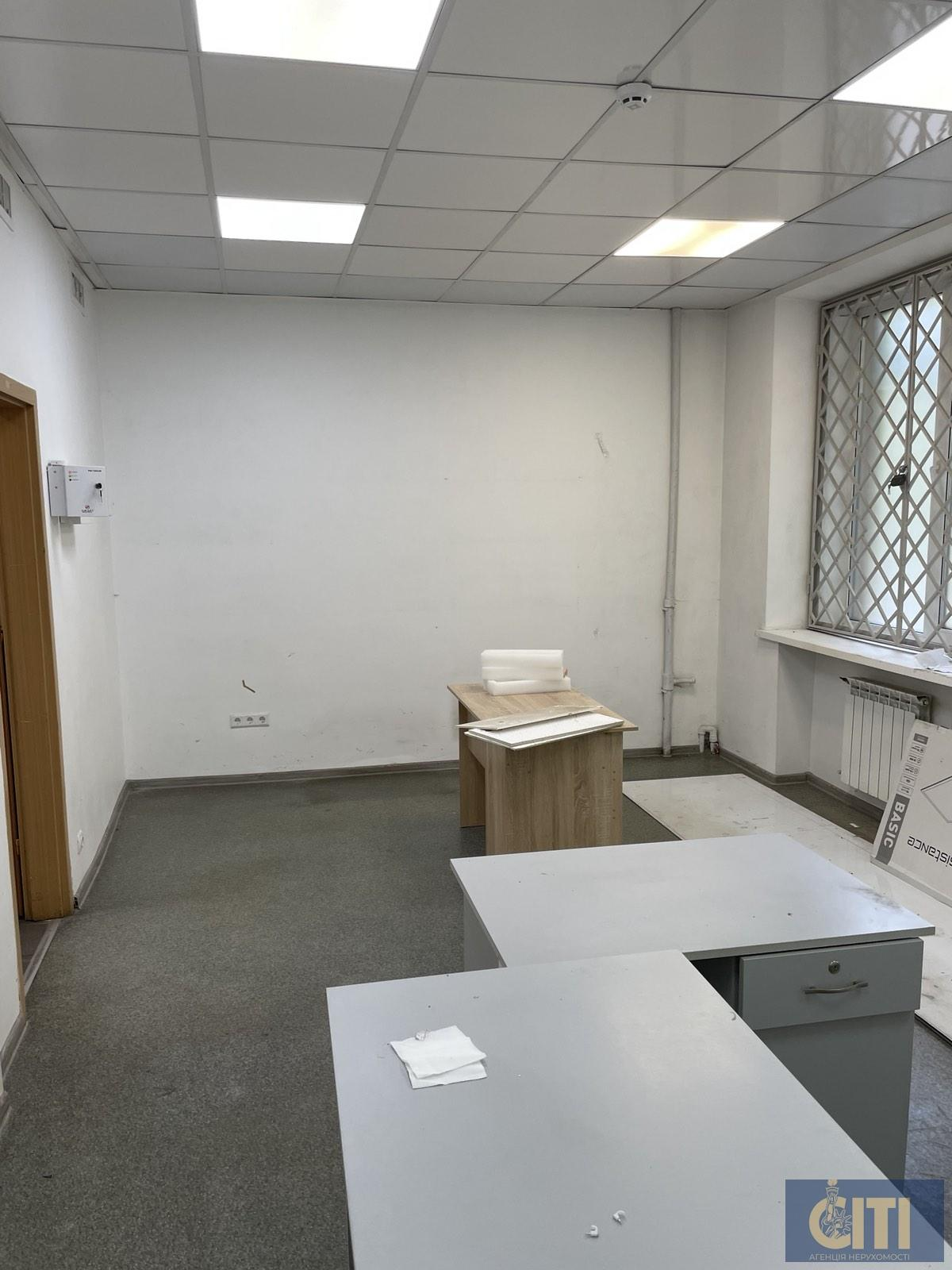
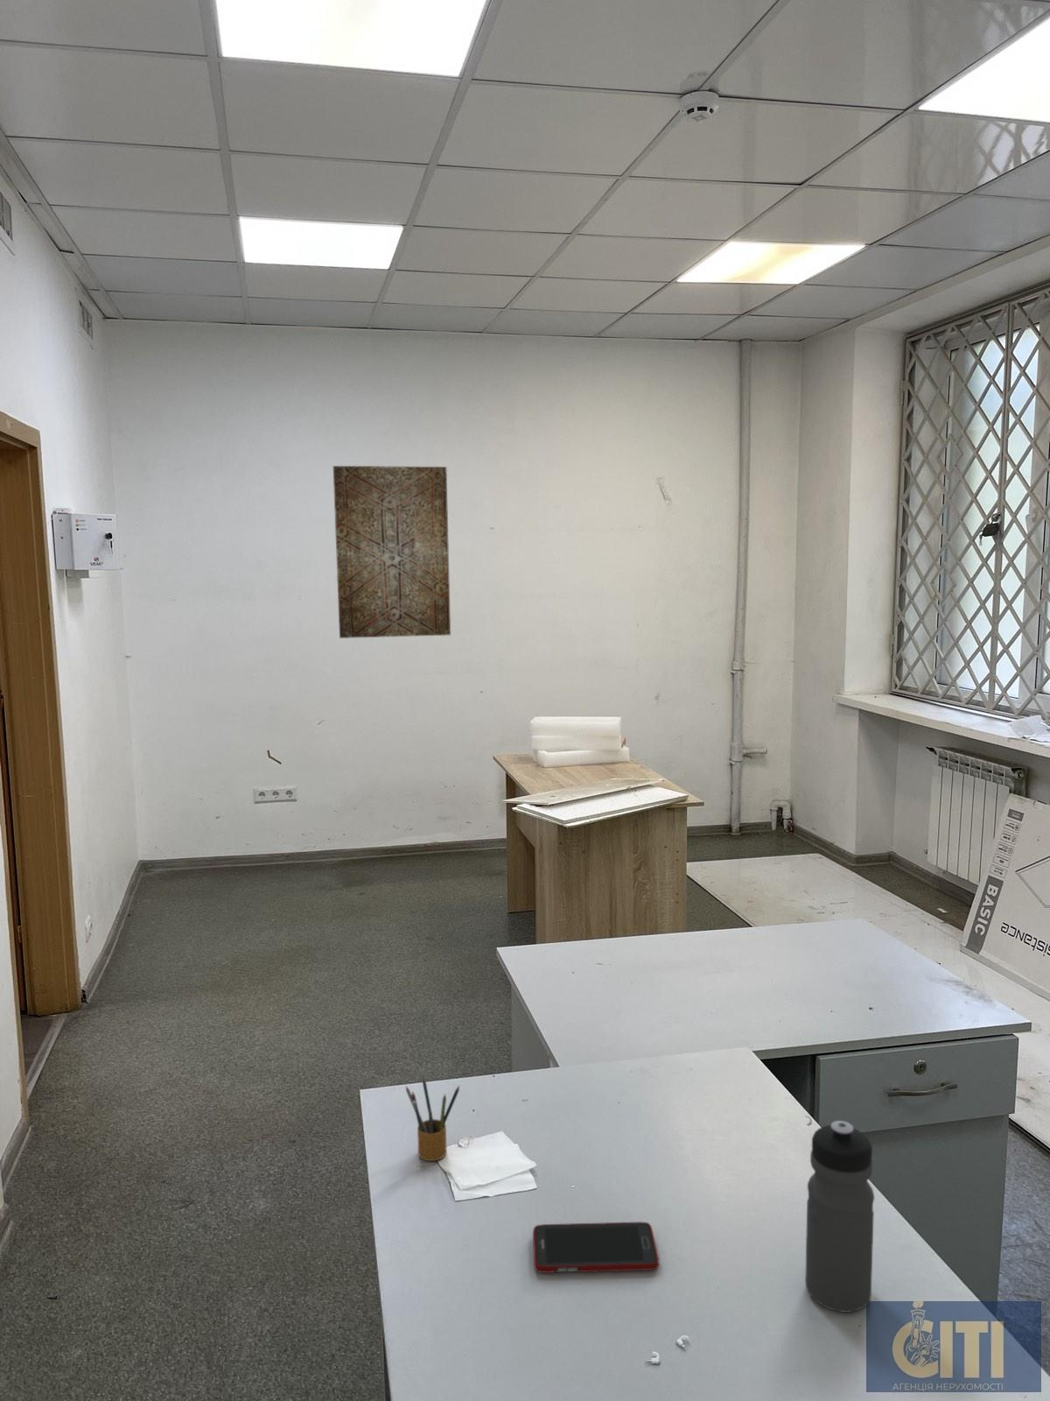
+ cell phone (594, 1247)
+ pencil box (433, 1119)
+ wall art (393, 552)
+ water bottle (840, 1209)
